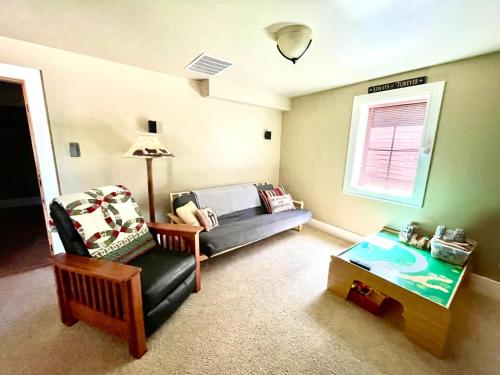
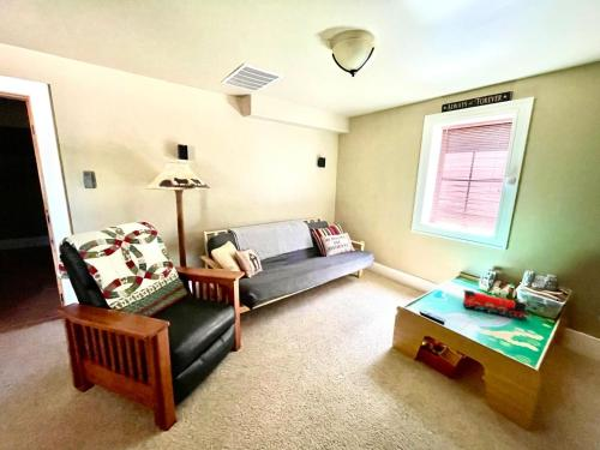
+ toy train (494, 304)
